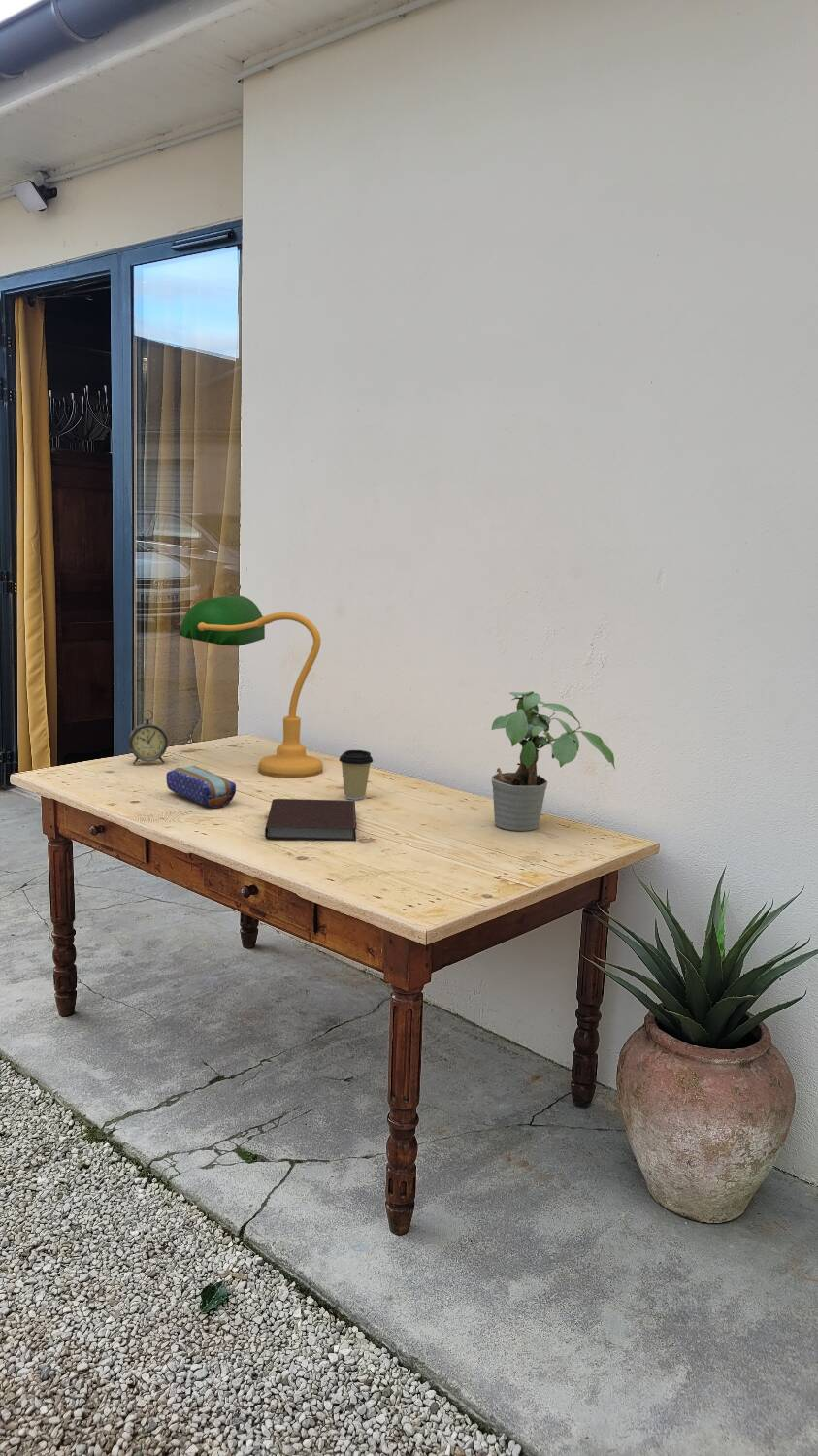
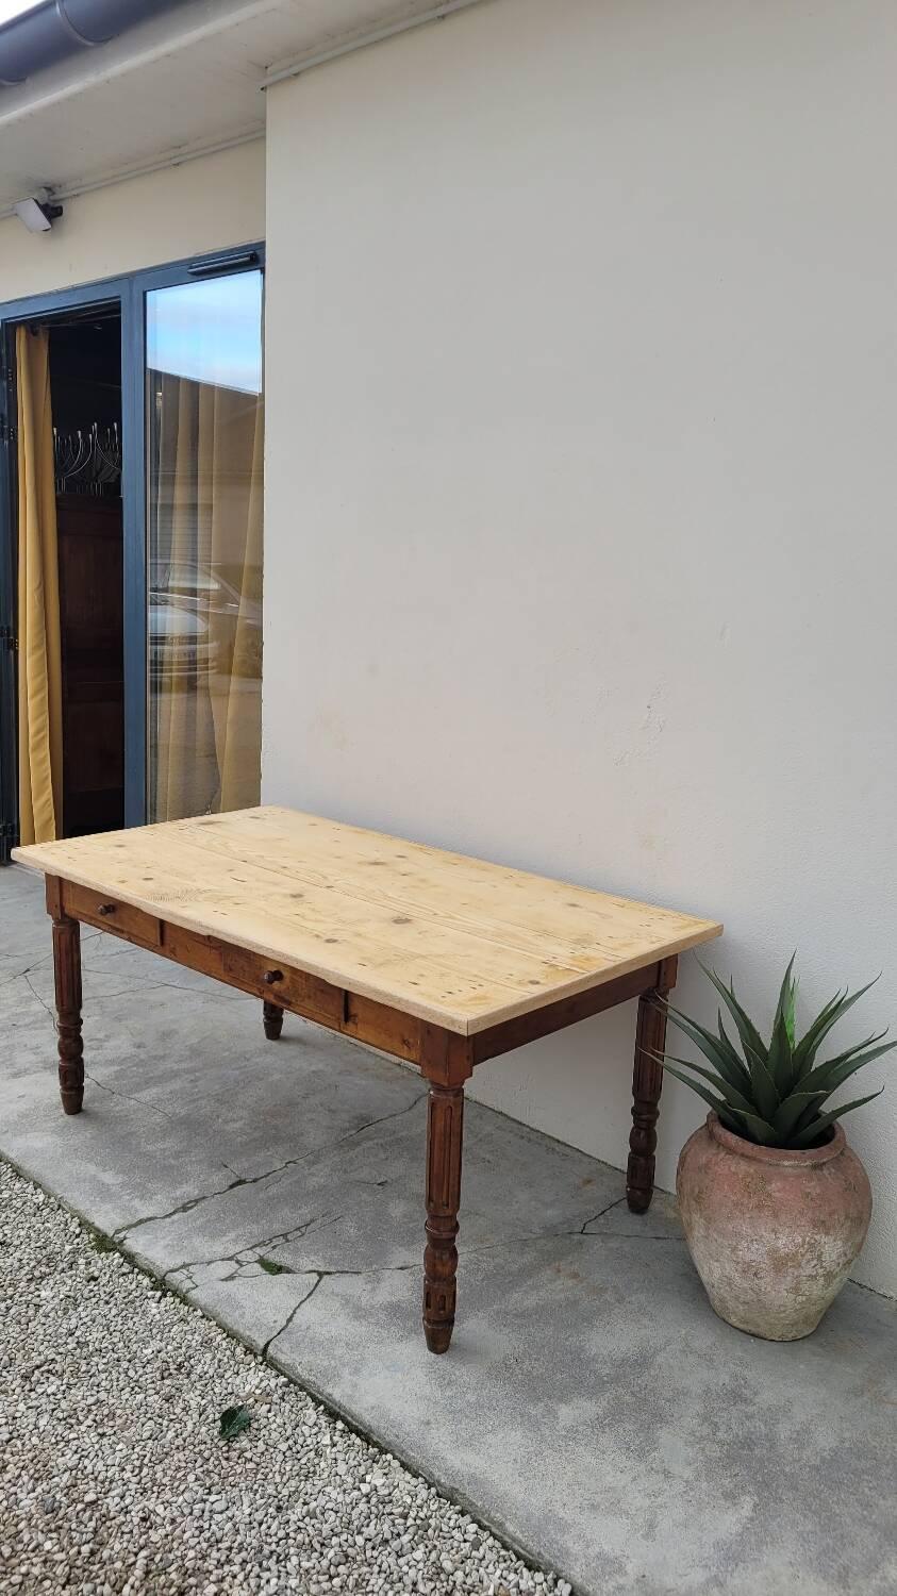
- notebook (311, 818)
- pencil case (200, 785)
- coffee cup (355, 775)
- desk lamp (291, 696)
- alarm clock (147, 736)
- potted plant (536, 761)
